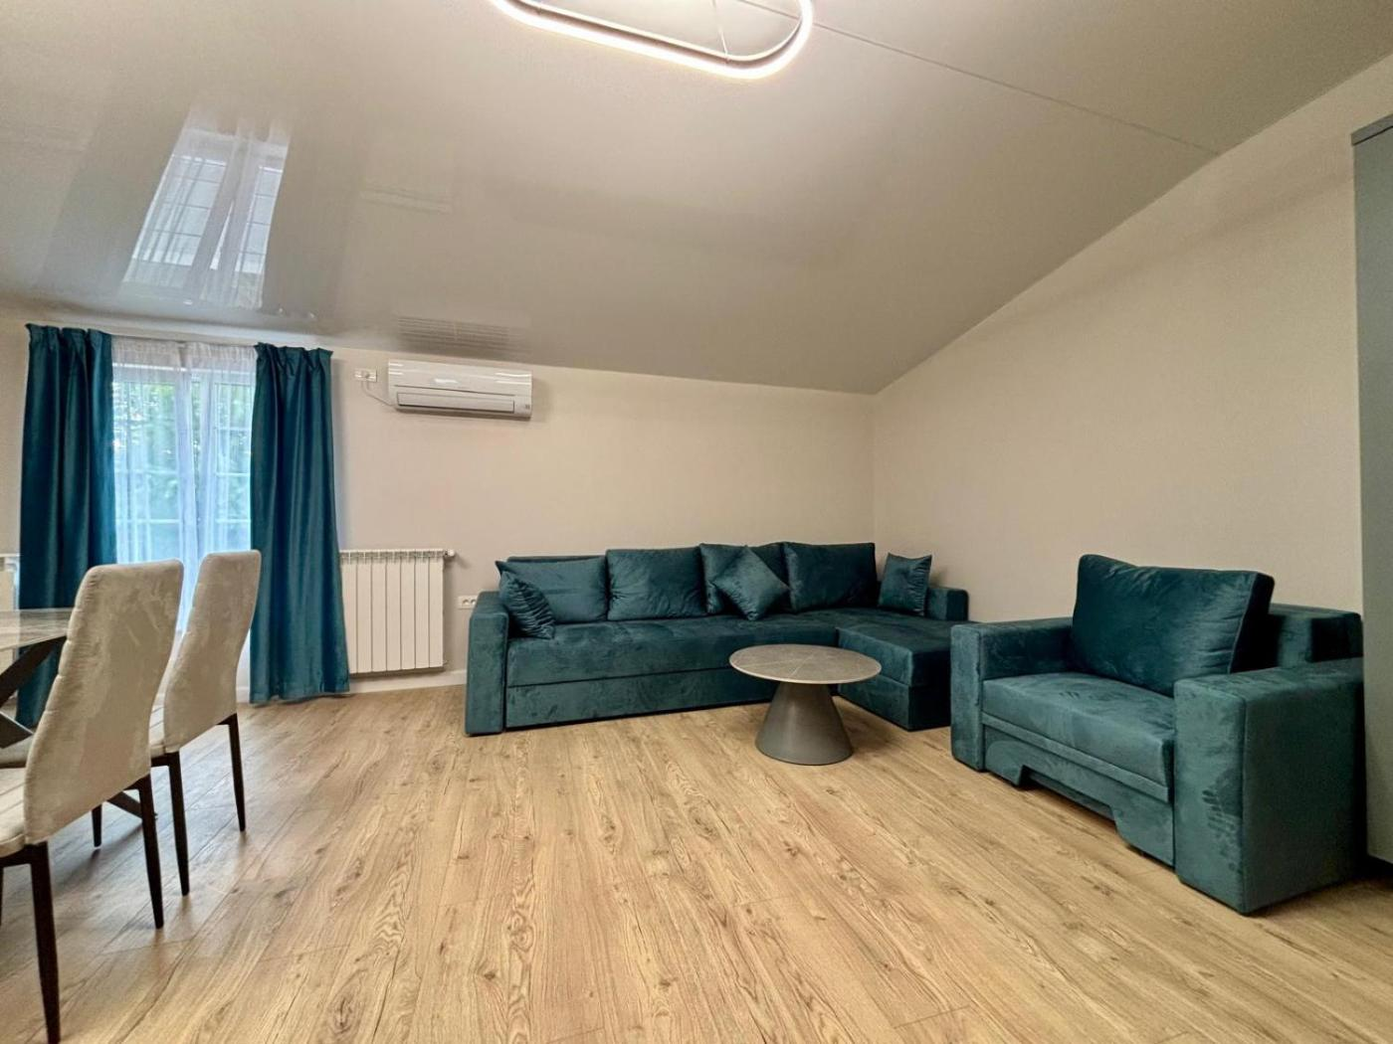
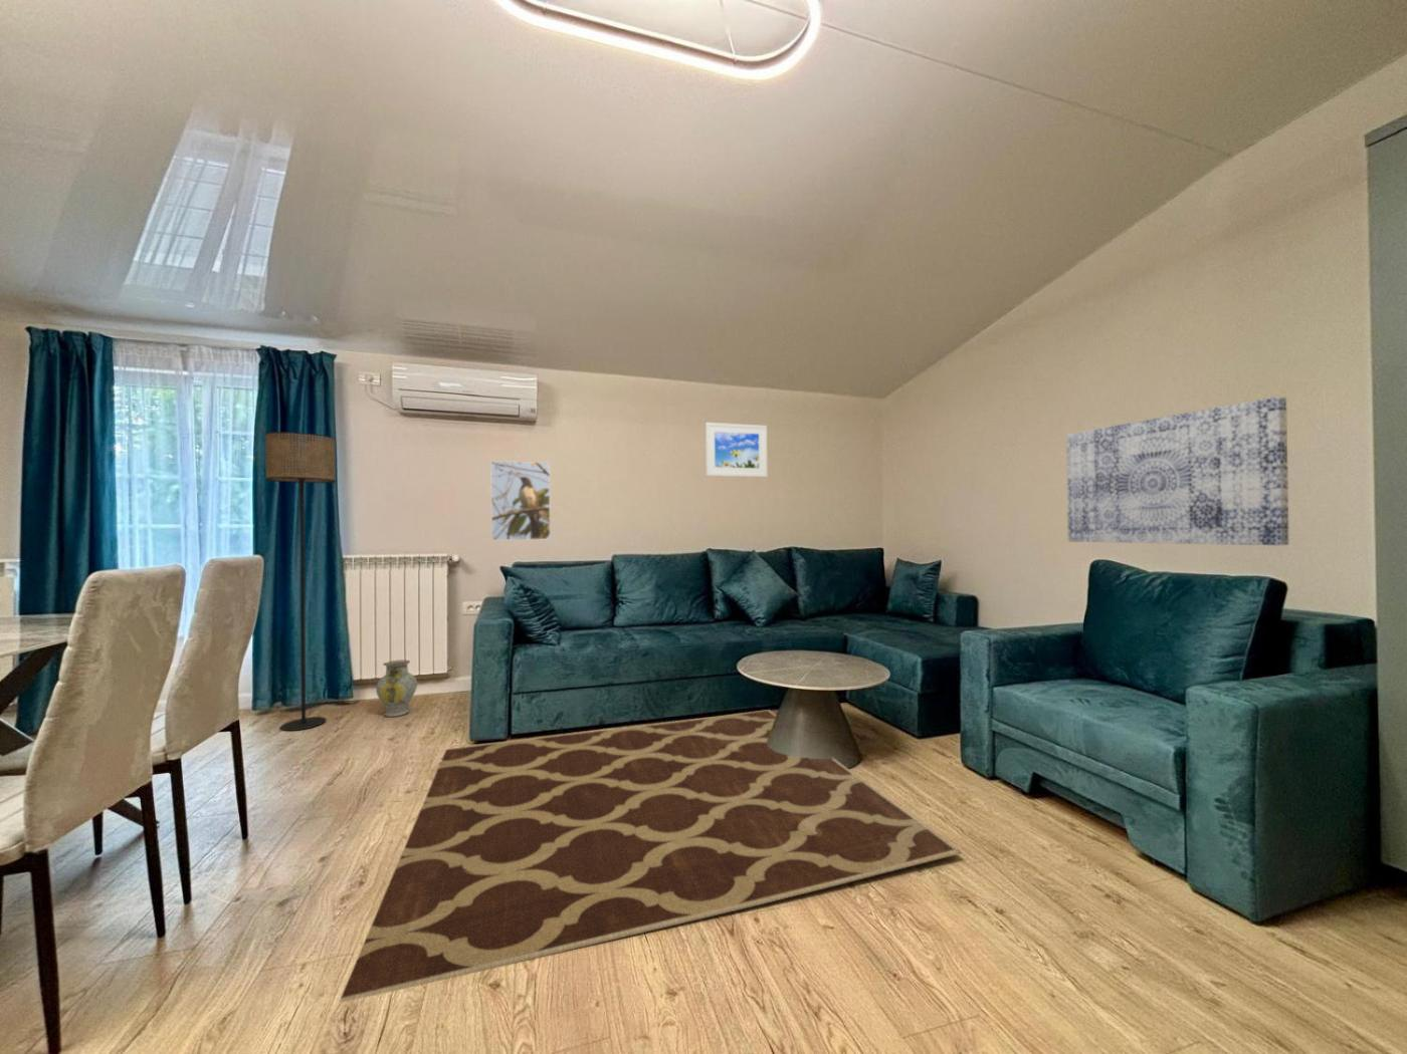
+ floor lamp (302, 580)
+ rug (587, 802)
+ ceramic jug (396, 688)
+ wall art (1160, 480)
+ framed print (737, 450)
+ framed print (521, 500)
